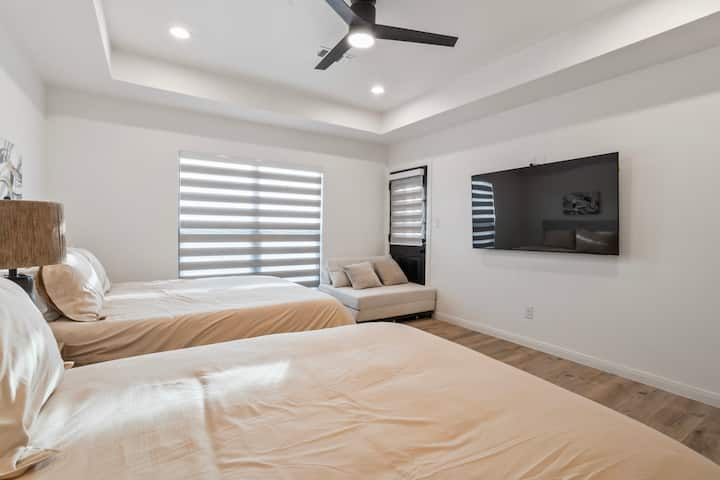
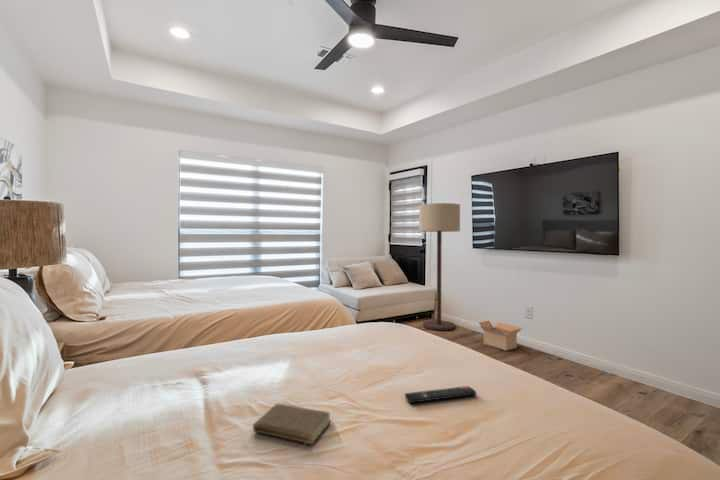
+ book (290, 425)
+ cardboard box (499, 335)
+ floor lamp (439, 265)
+ remote control (441, 394)
